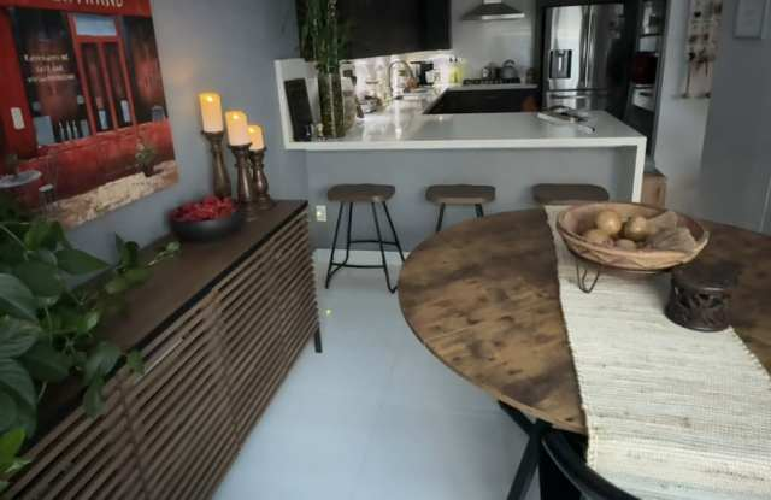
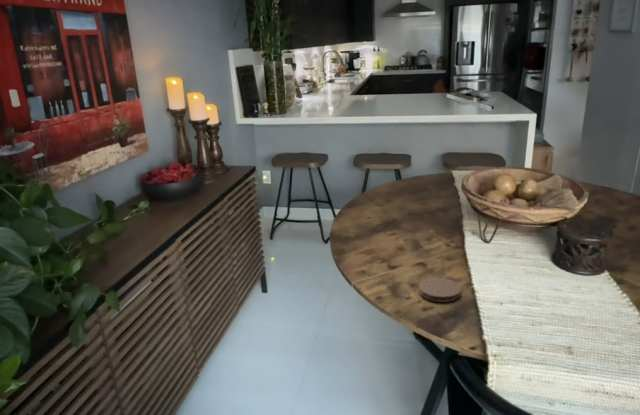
+ coaster (439, 289)
